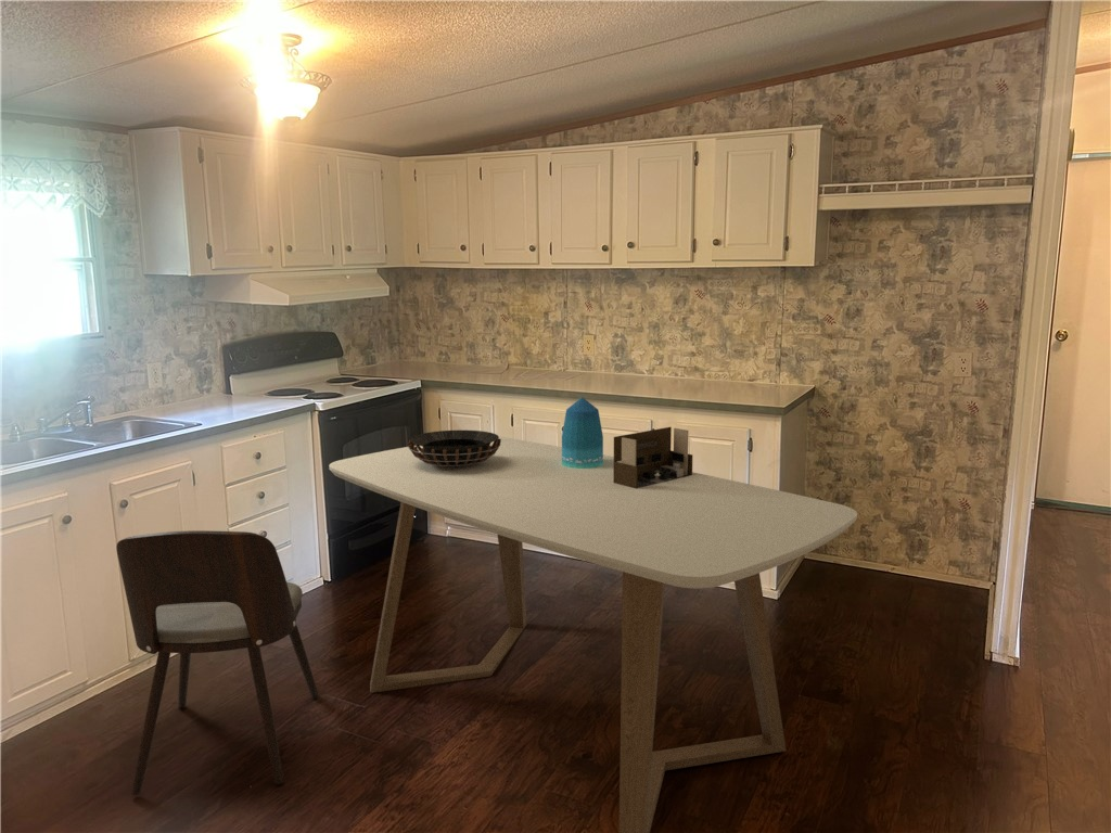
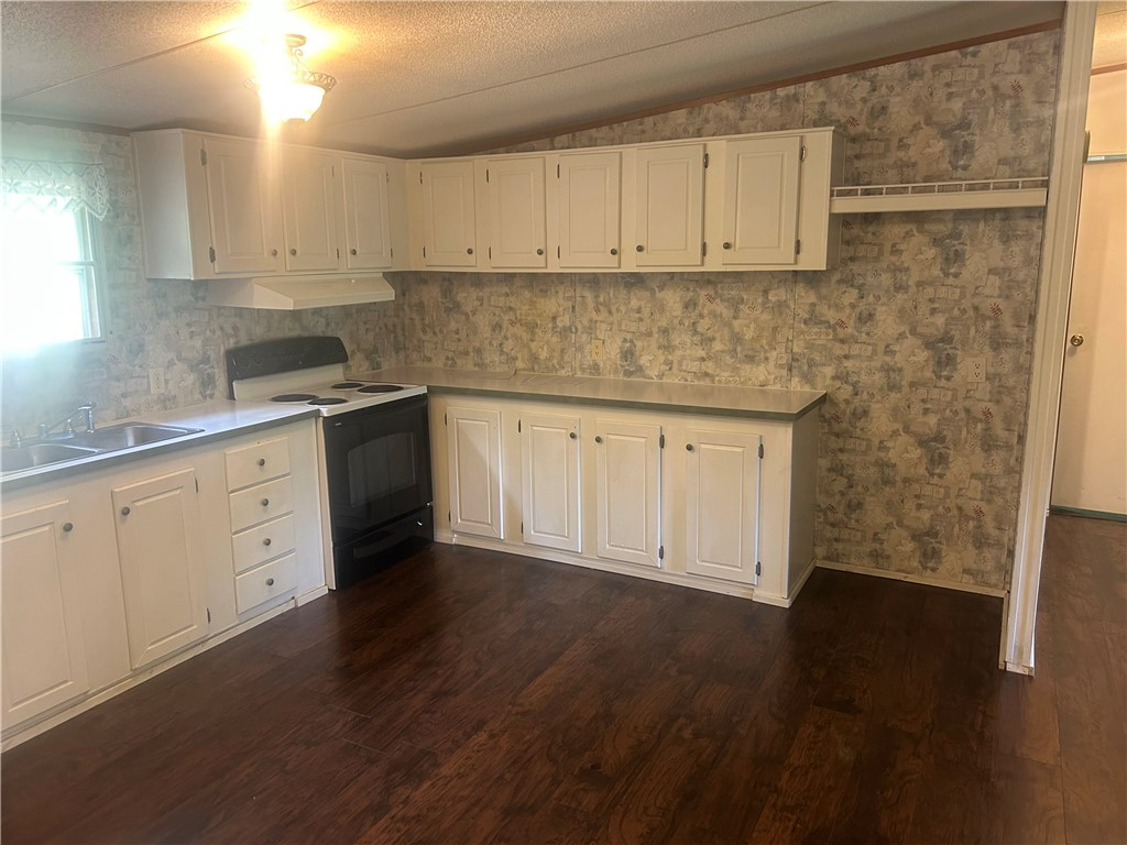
- dining table (525, 605)
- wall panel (653, 456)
- dining chair (219, 628)
- decorative bowl (454, 450)
- vase (582, 430)
